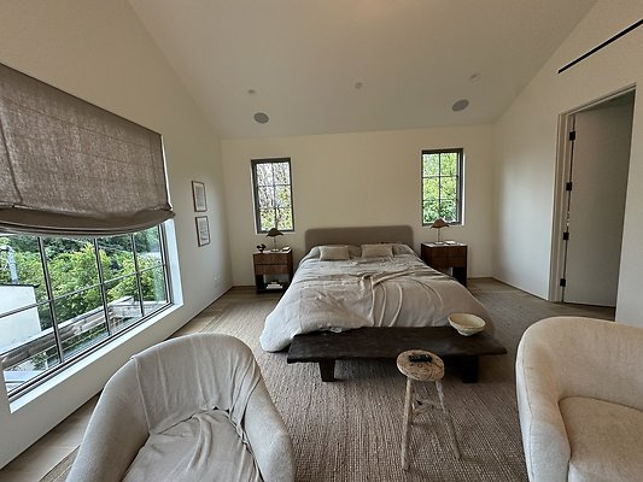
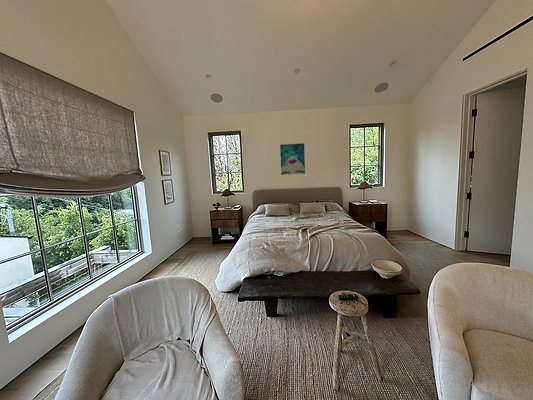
+ wall art (292, 159)
